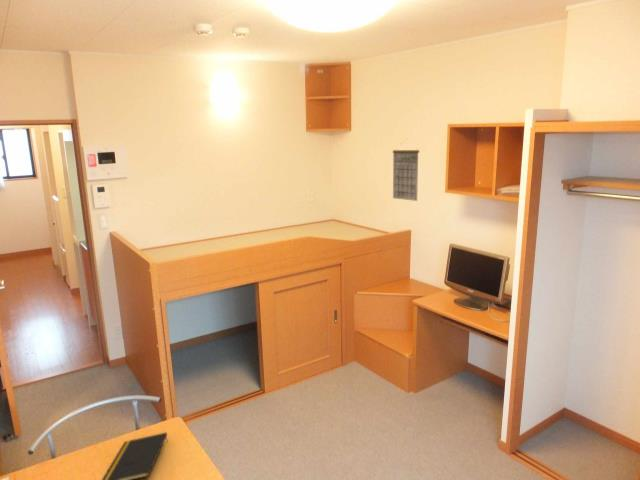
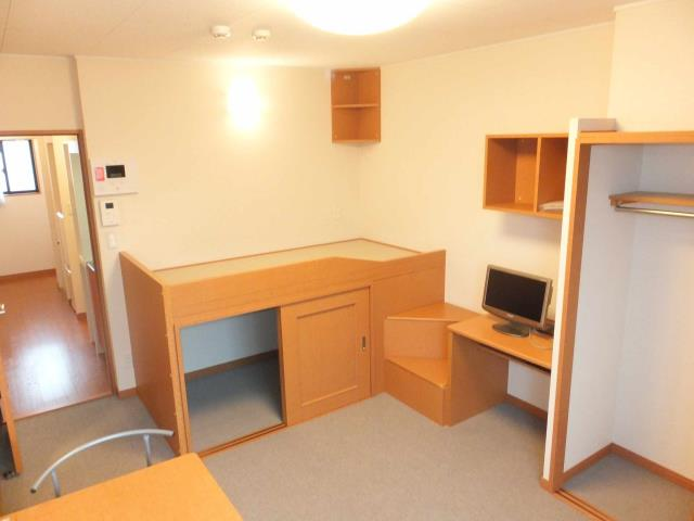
- notepad (135, 457)
- calendar (405, 169)
